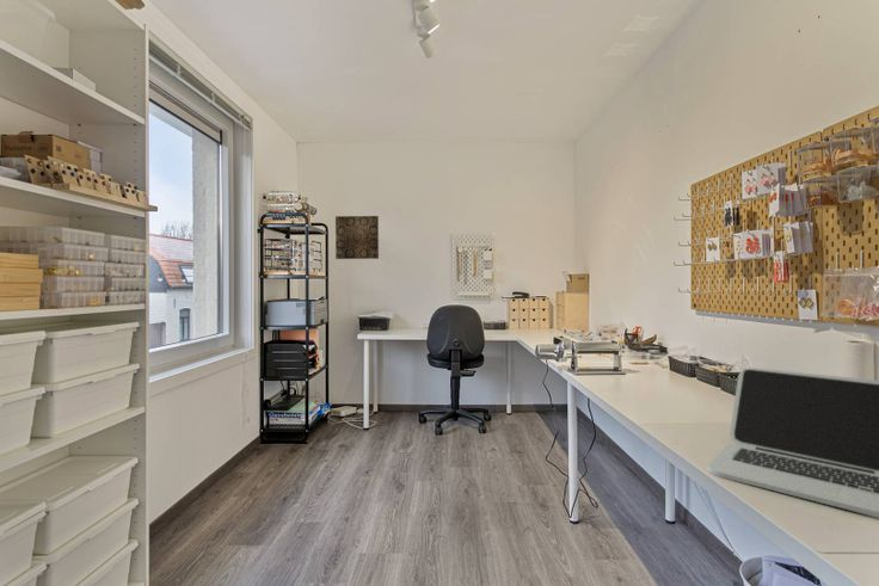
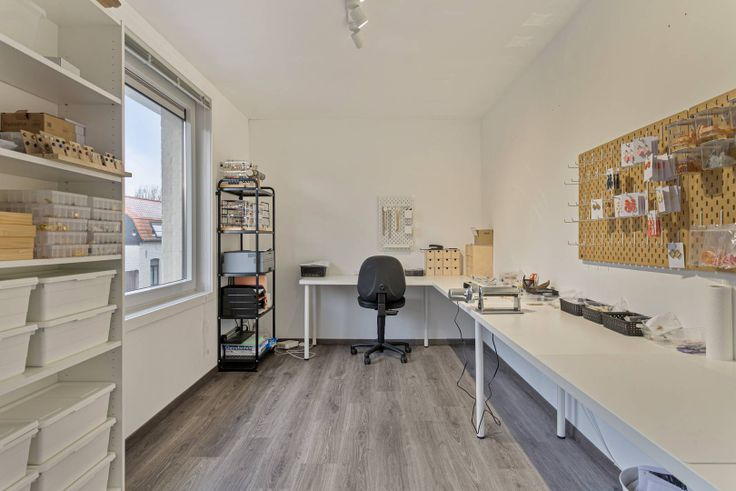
- laptop (806, 426)
- wall art (357, 238)
